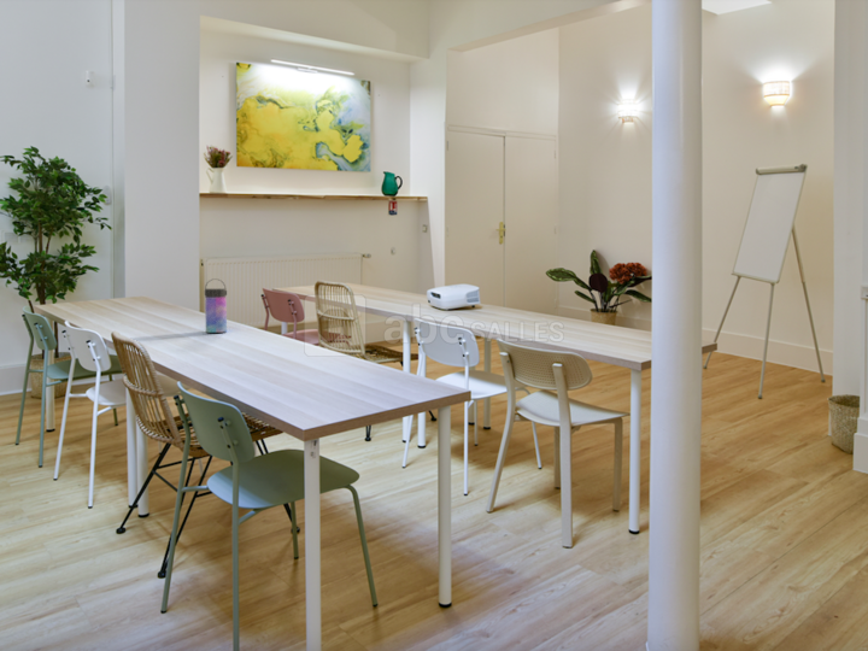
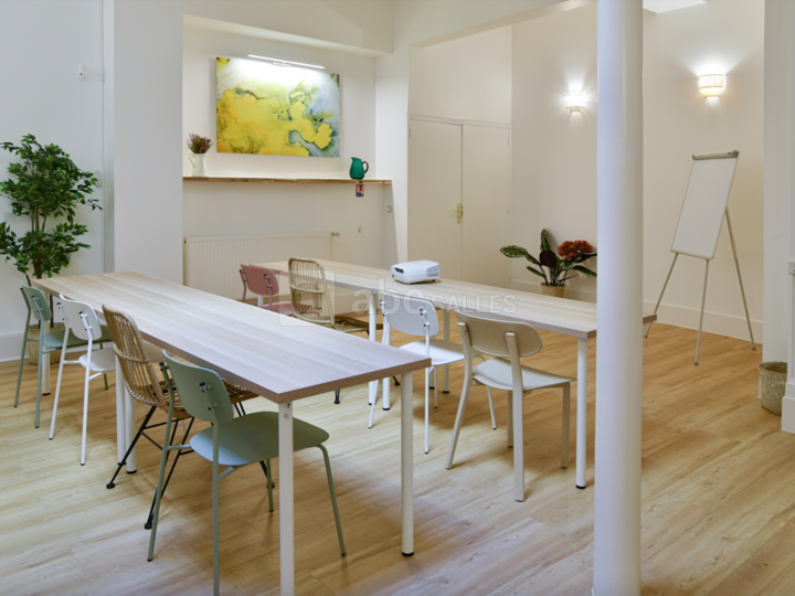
- water bottle (216, 305)
